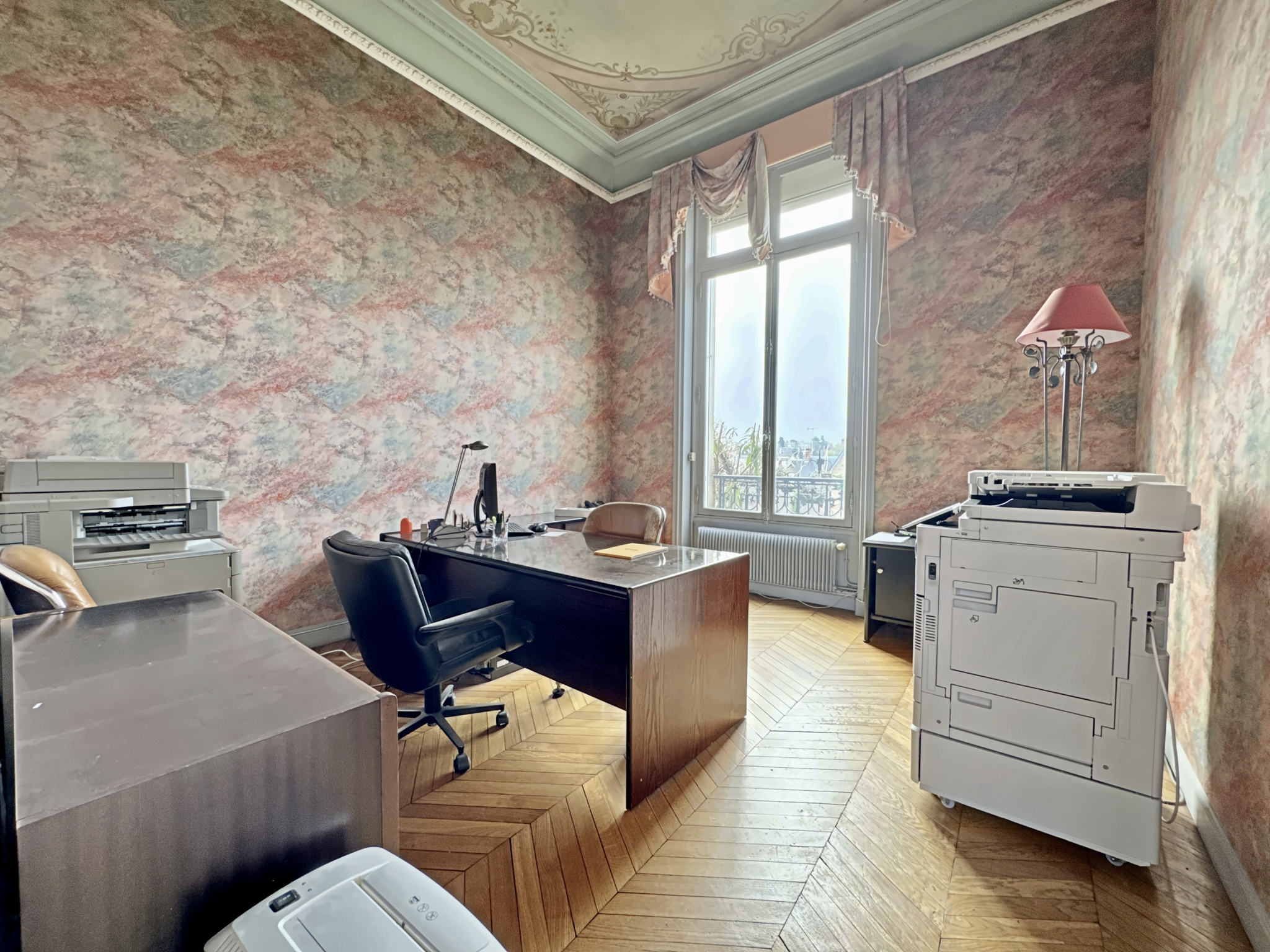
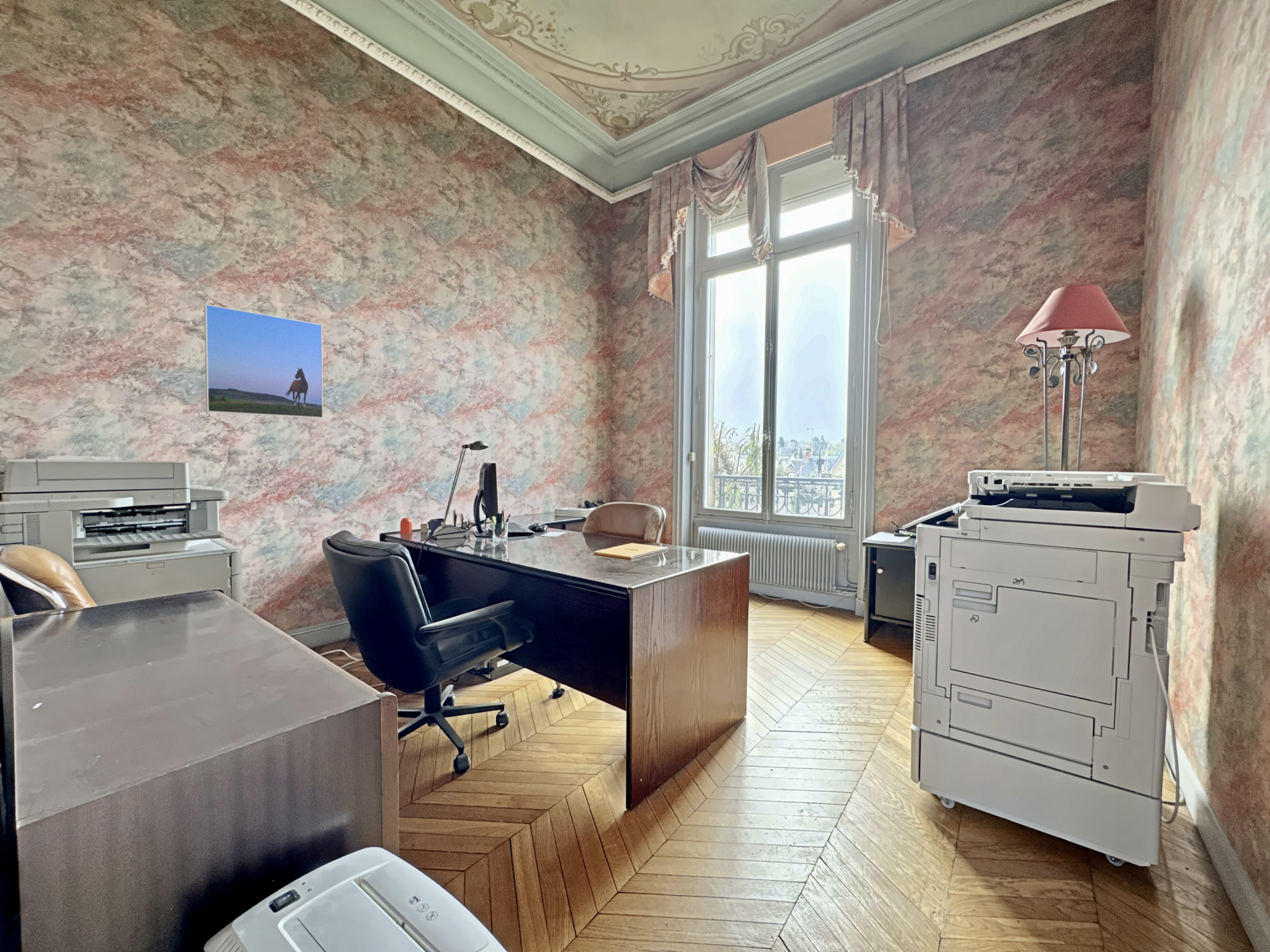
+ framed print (267, 365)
